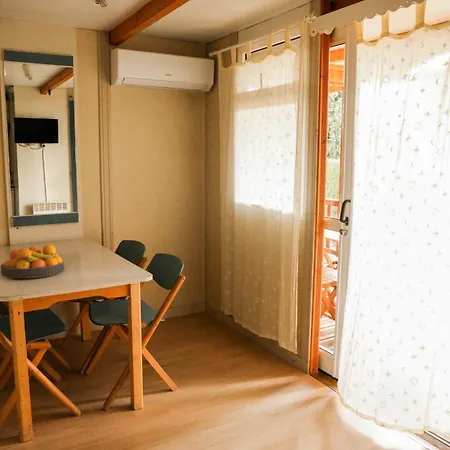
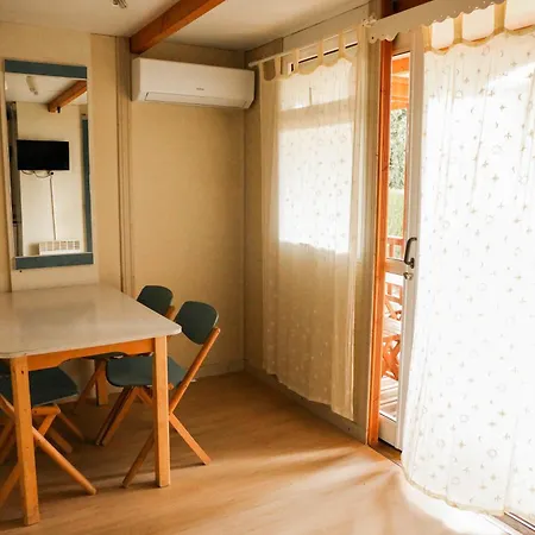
- fruit bowl (32, 259)
